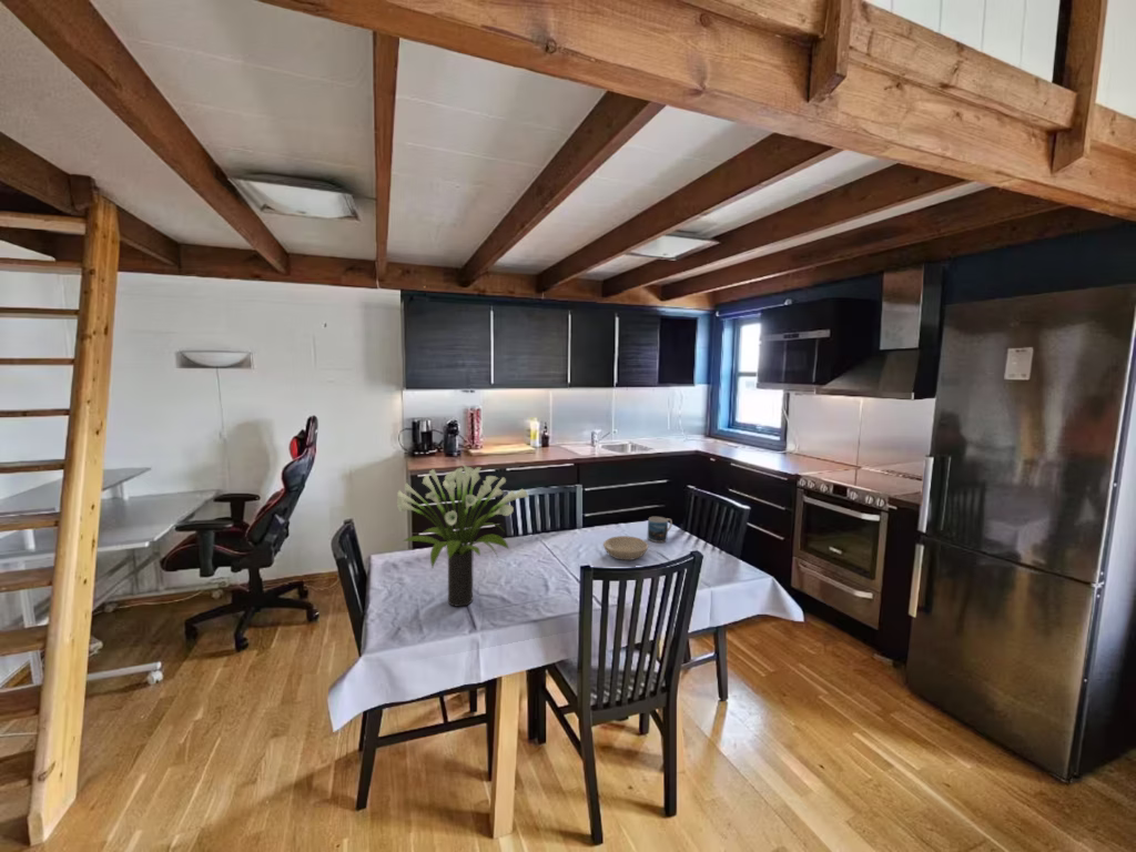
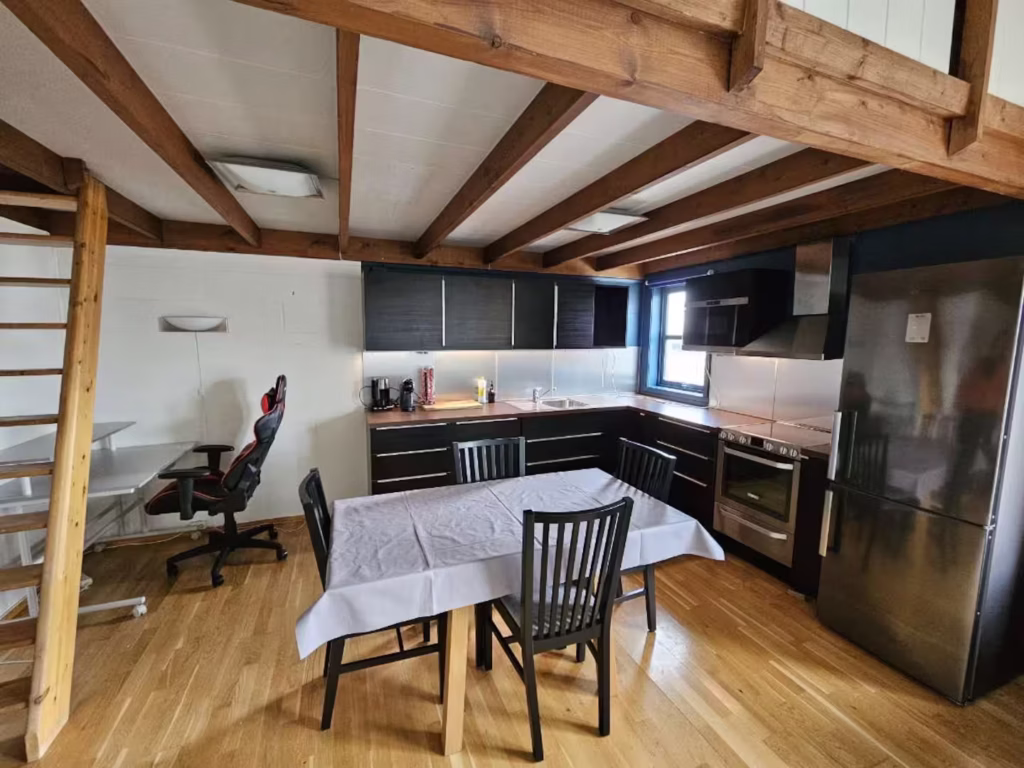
- bowl (625, 549)
- mug (660, 528)
- potted plant (462, 532)
